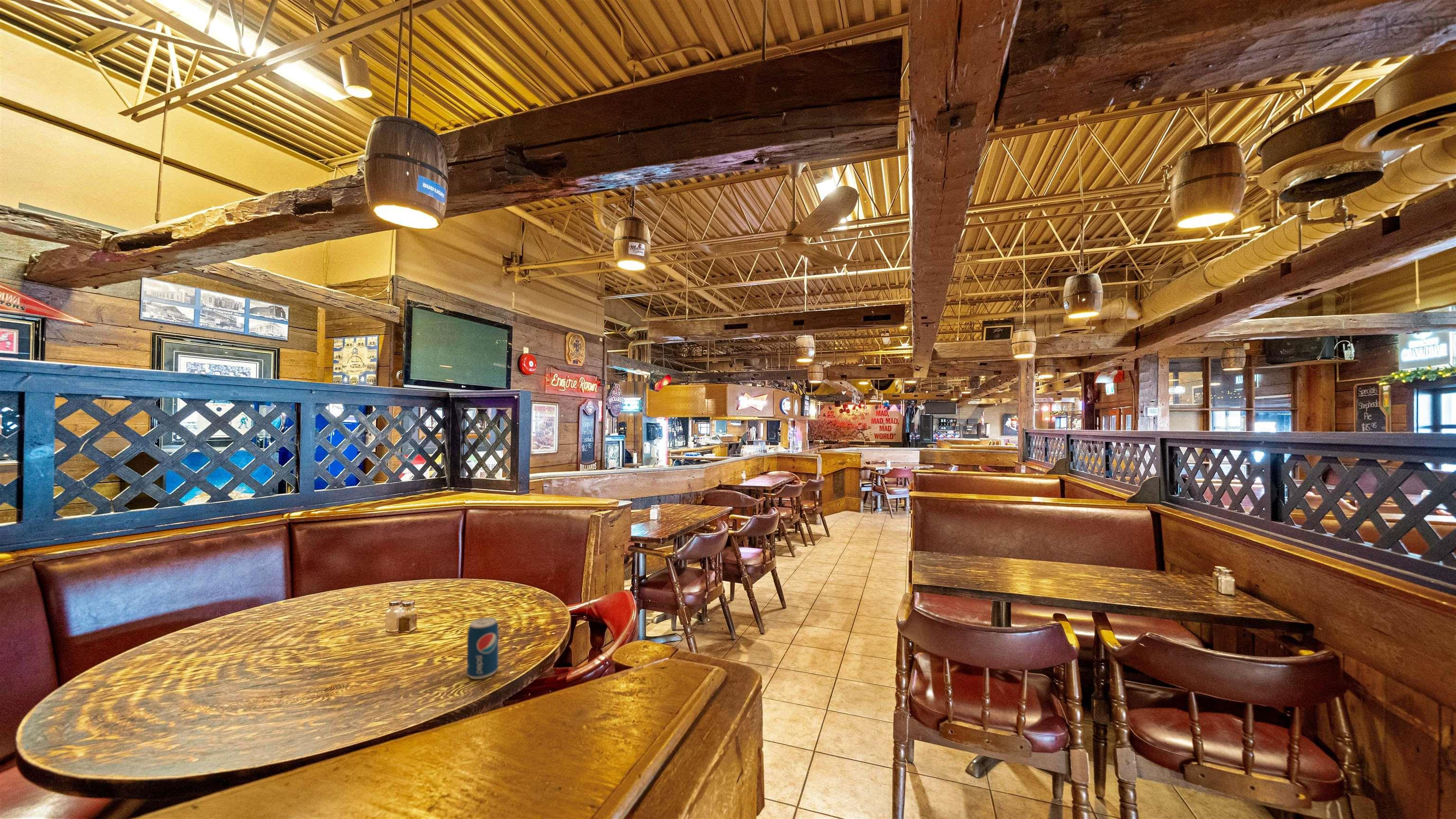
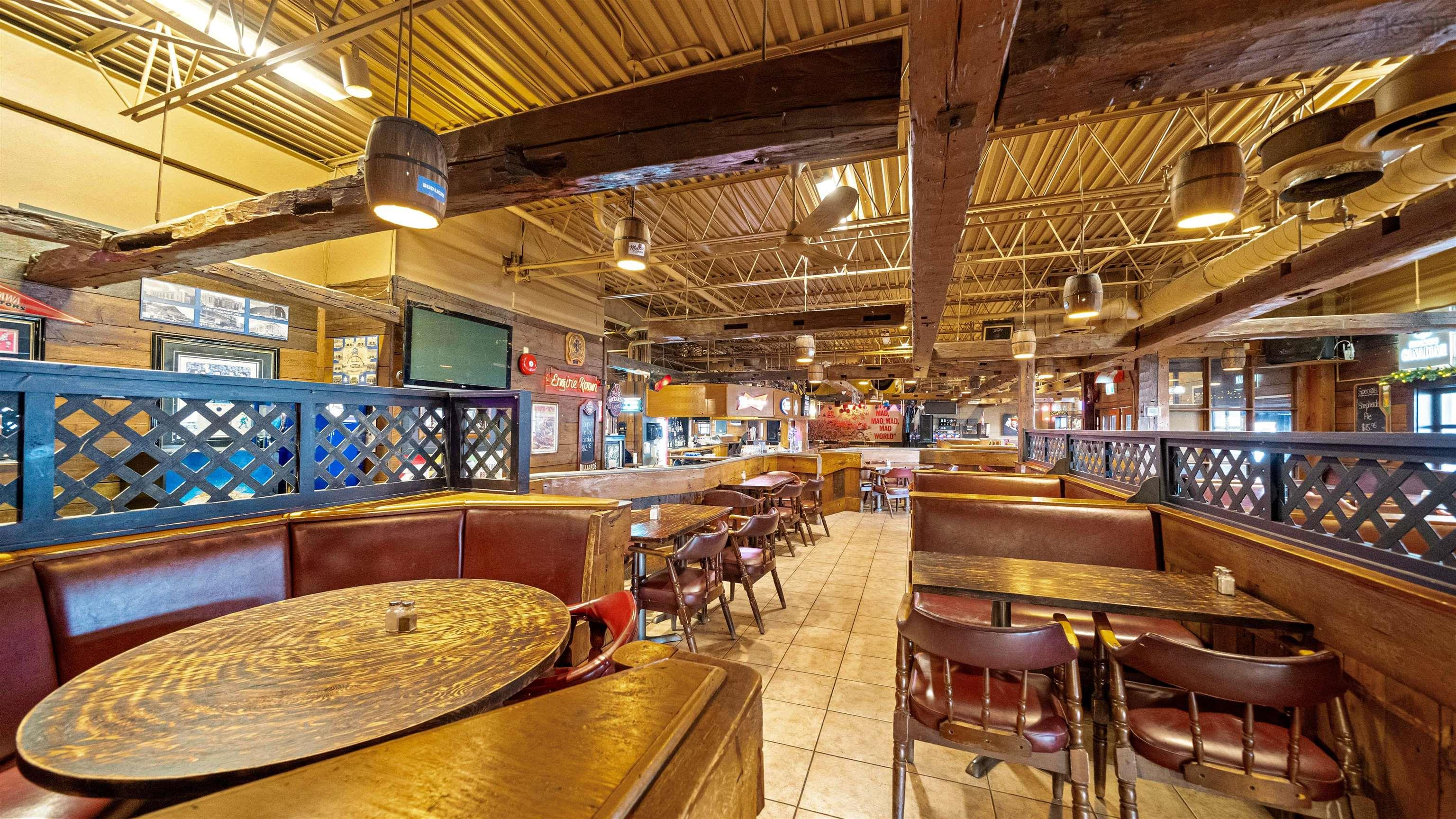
- beverage can (483, 647)
